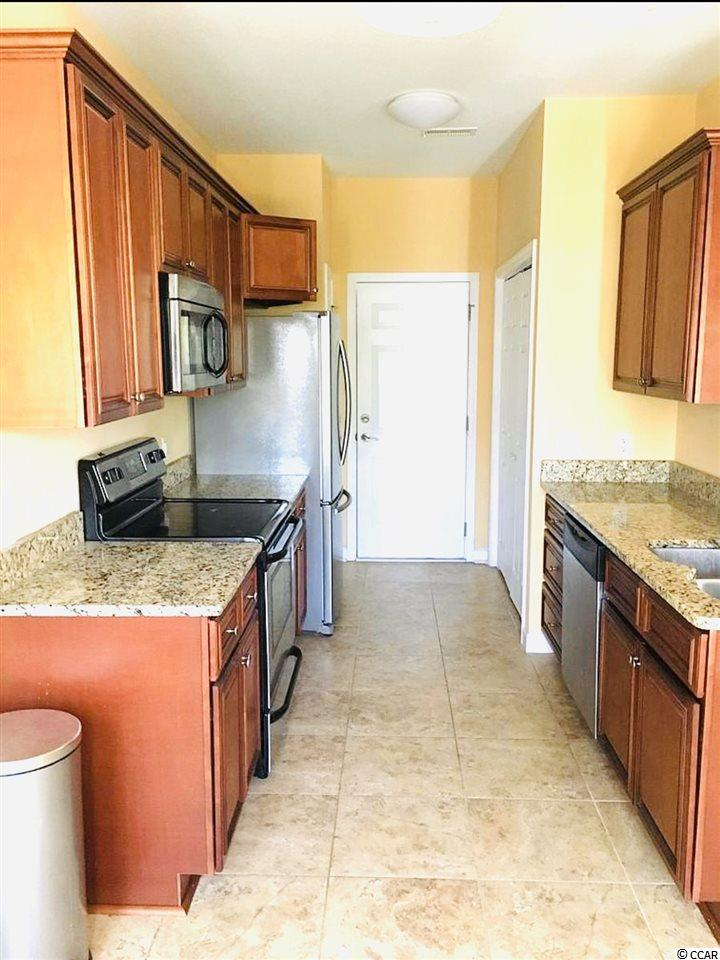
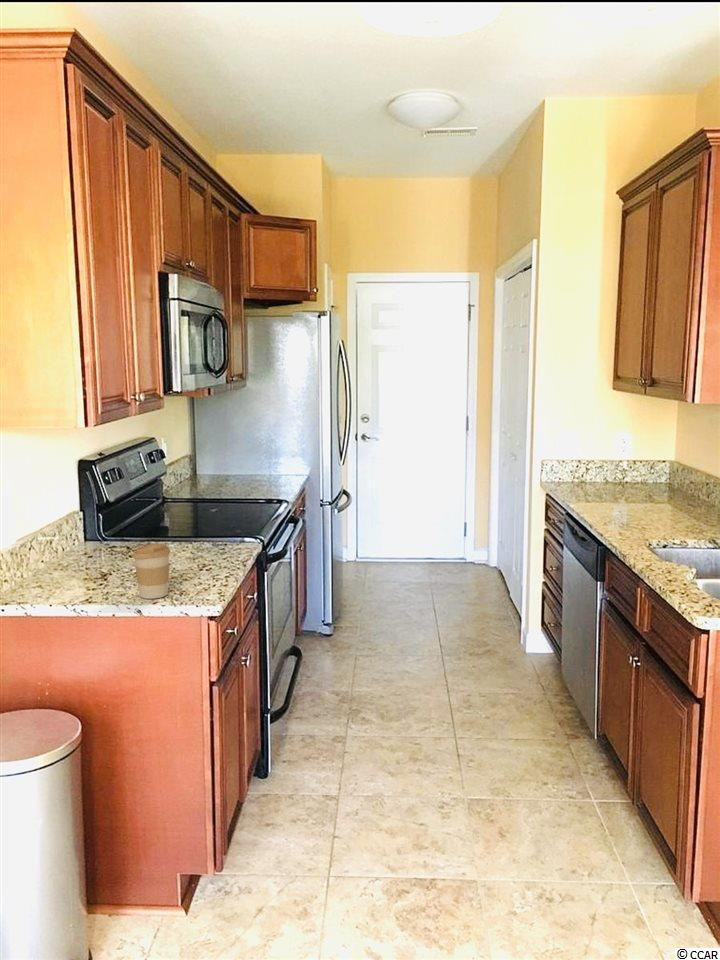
+ coffee cup (152, 569)
